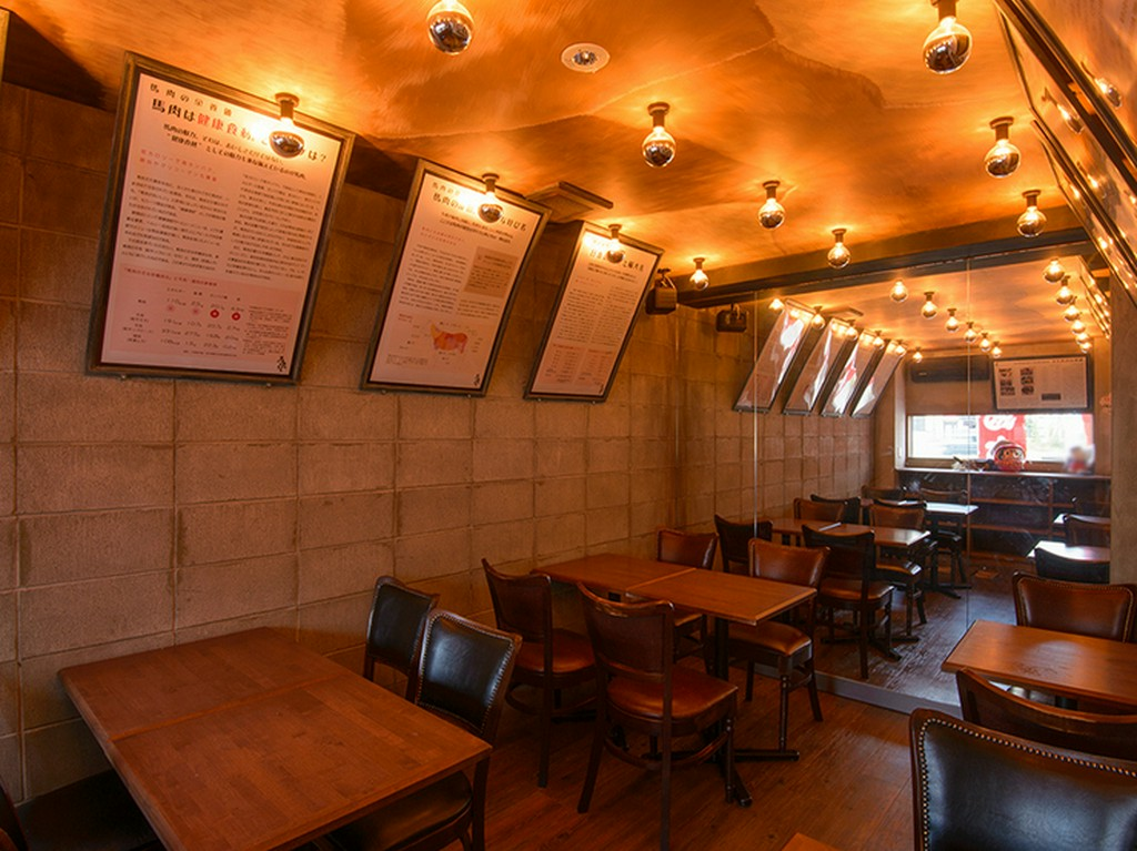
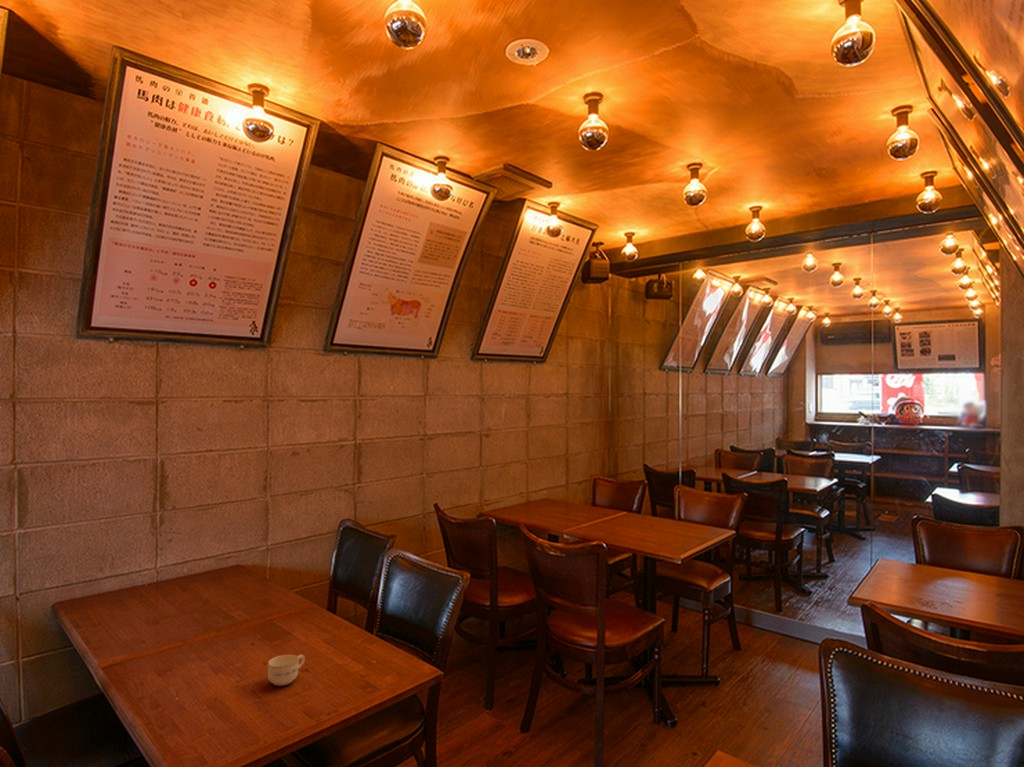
+ cup (287, 669)
